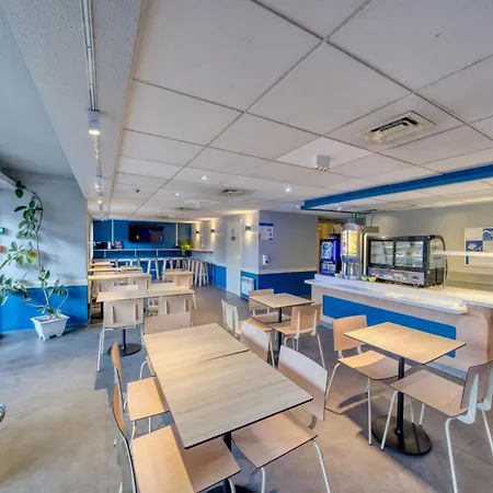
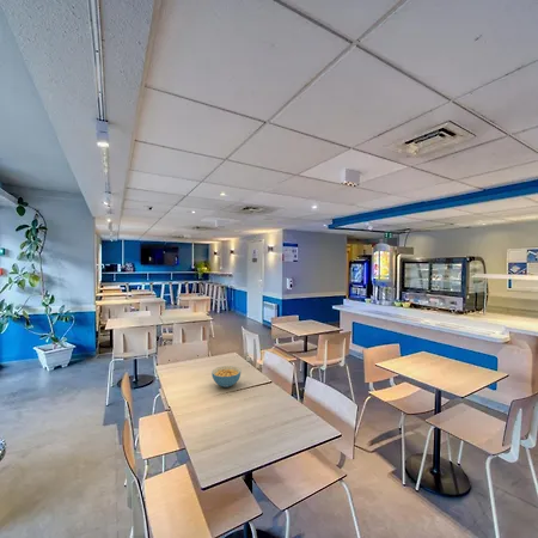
+ cereal bowl (226, 378)
